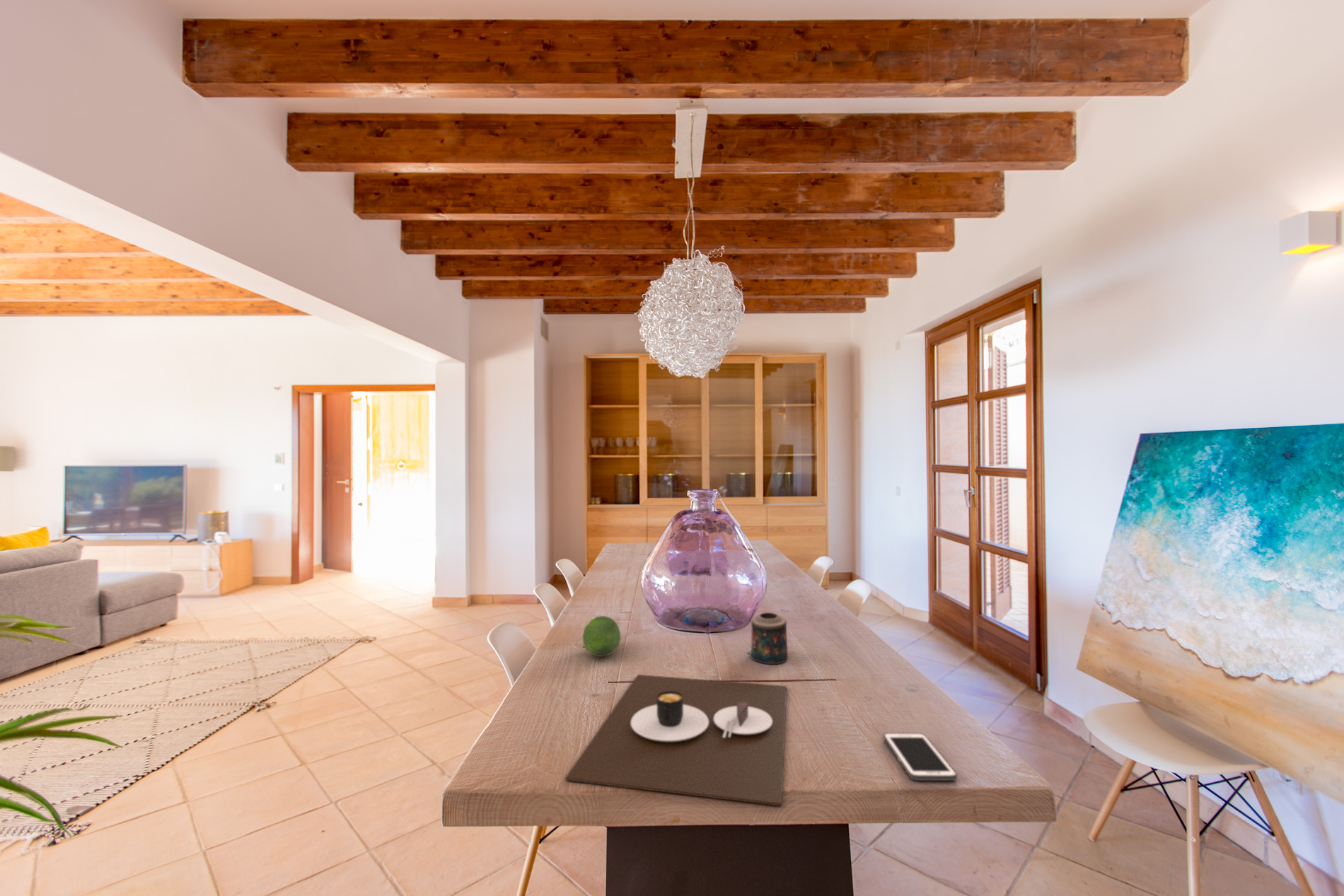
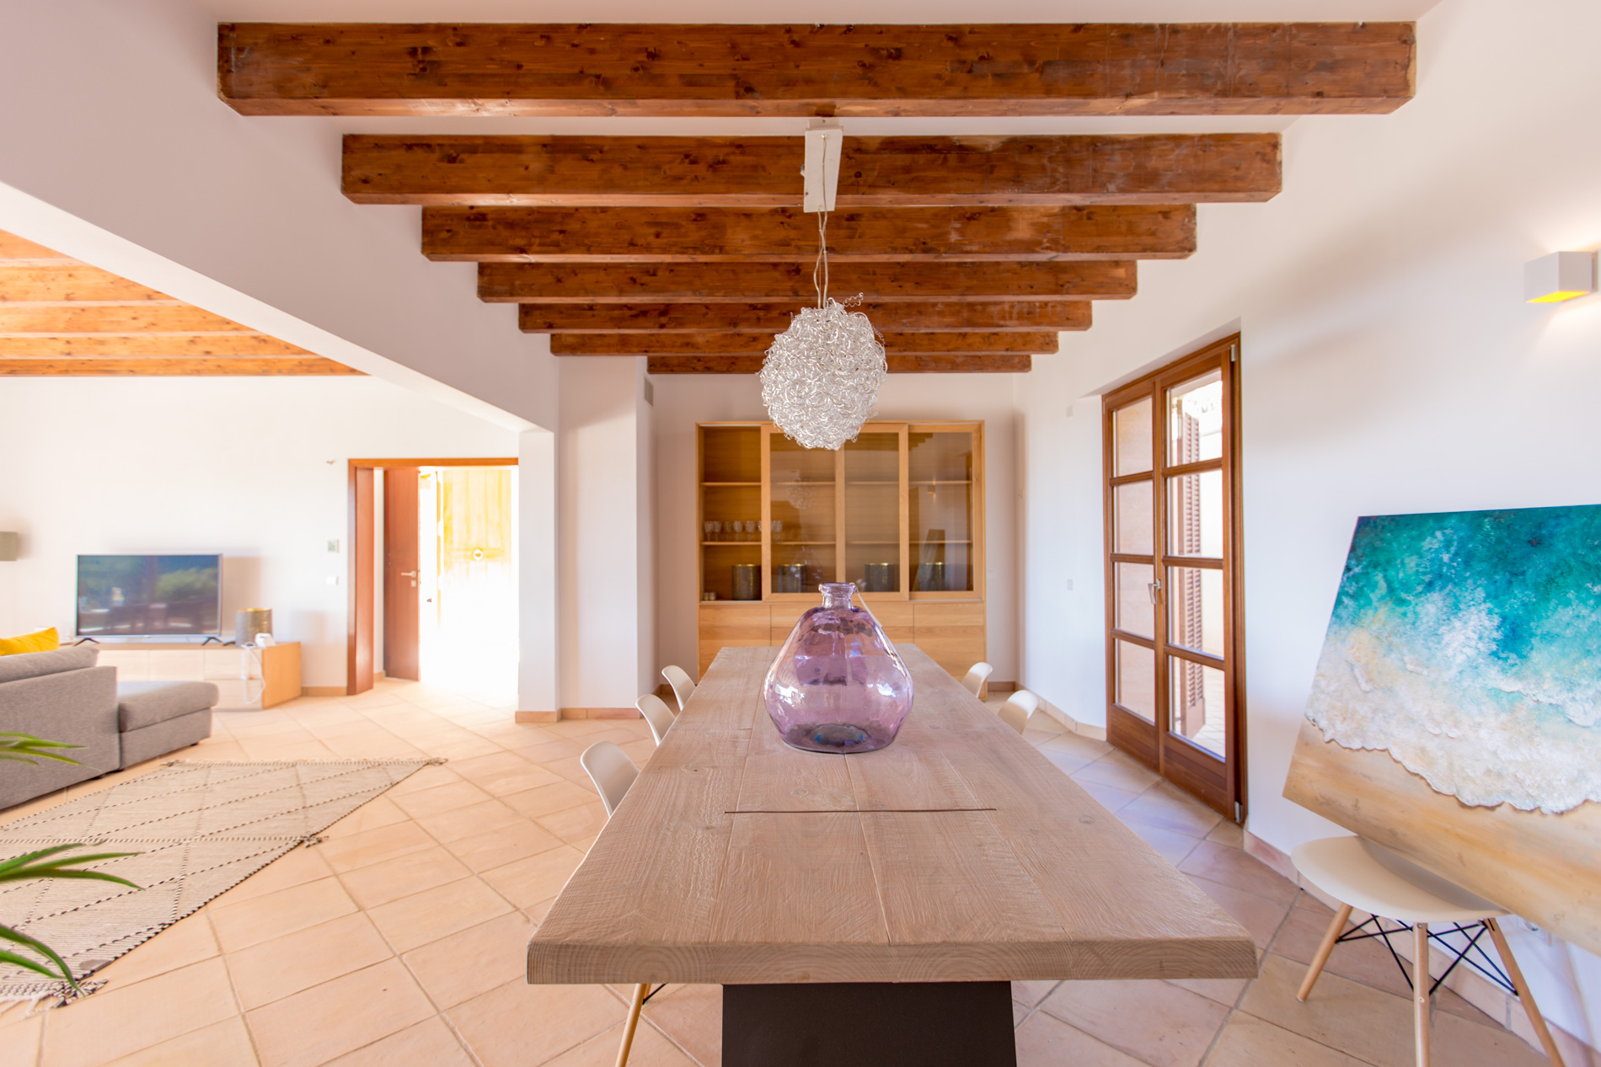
- fruit (603, 634)
- place mat (693, 711)
- candle (765, 634)
- cell phone (917, 755)
